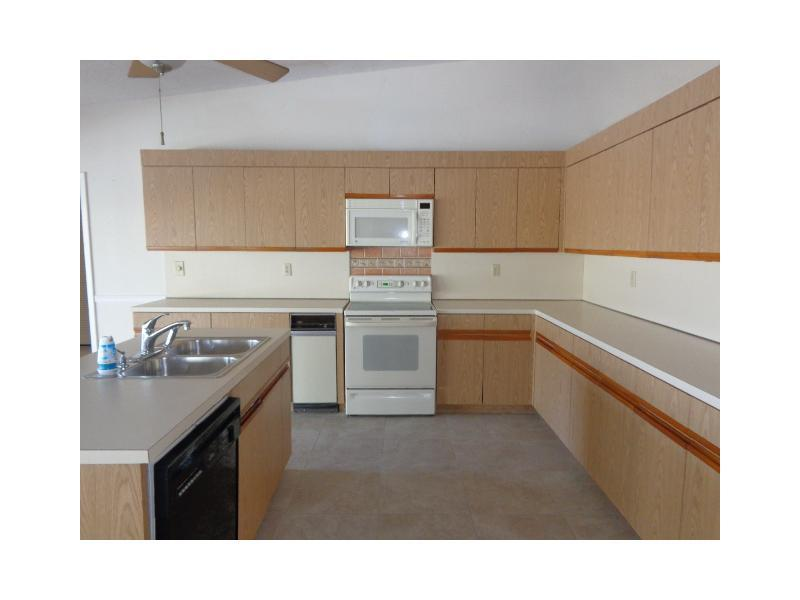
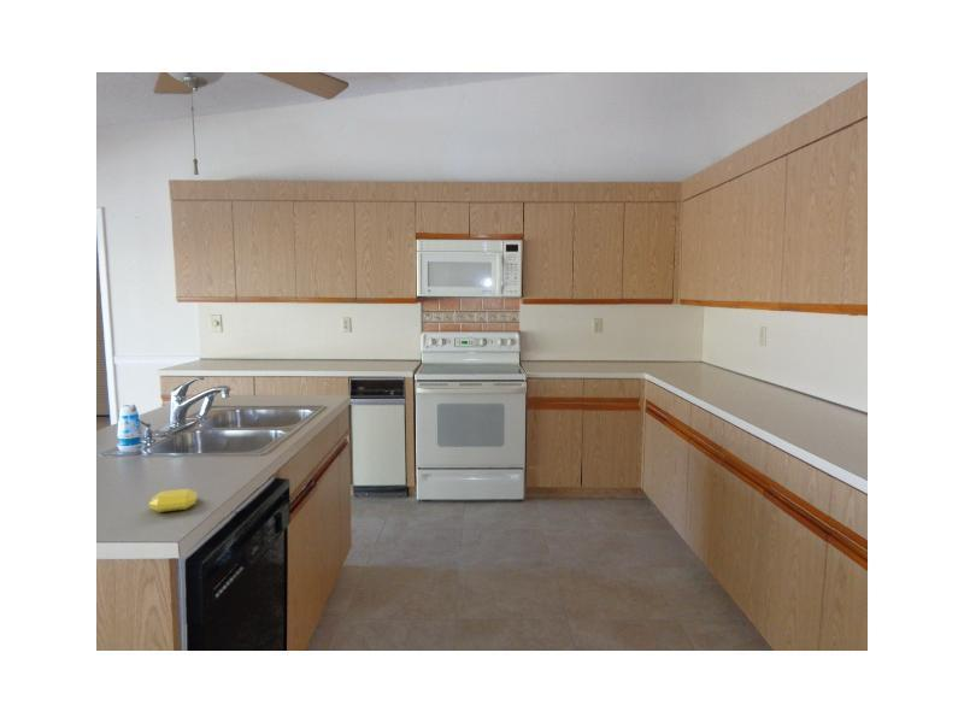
+ soap bar (174, 499)
